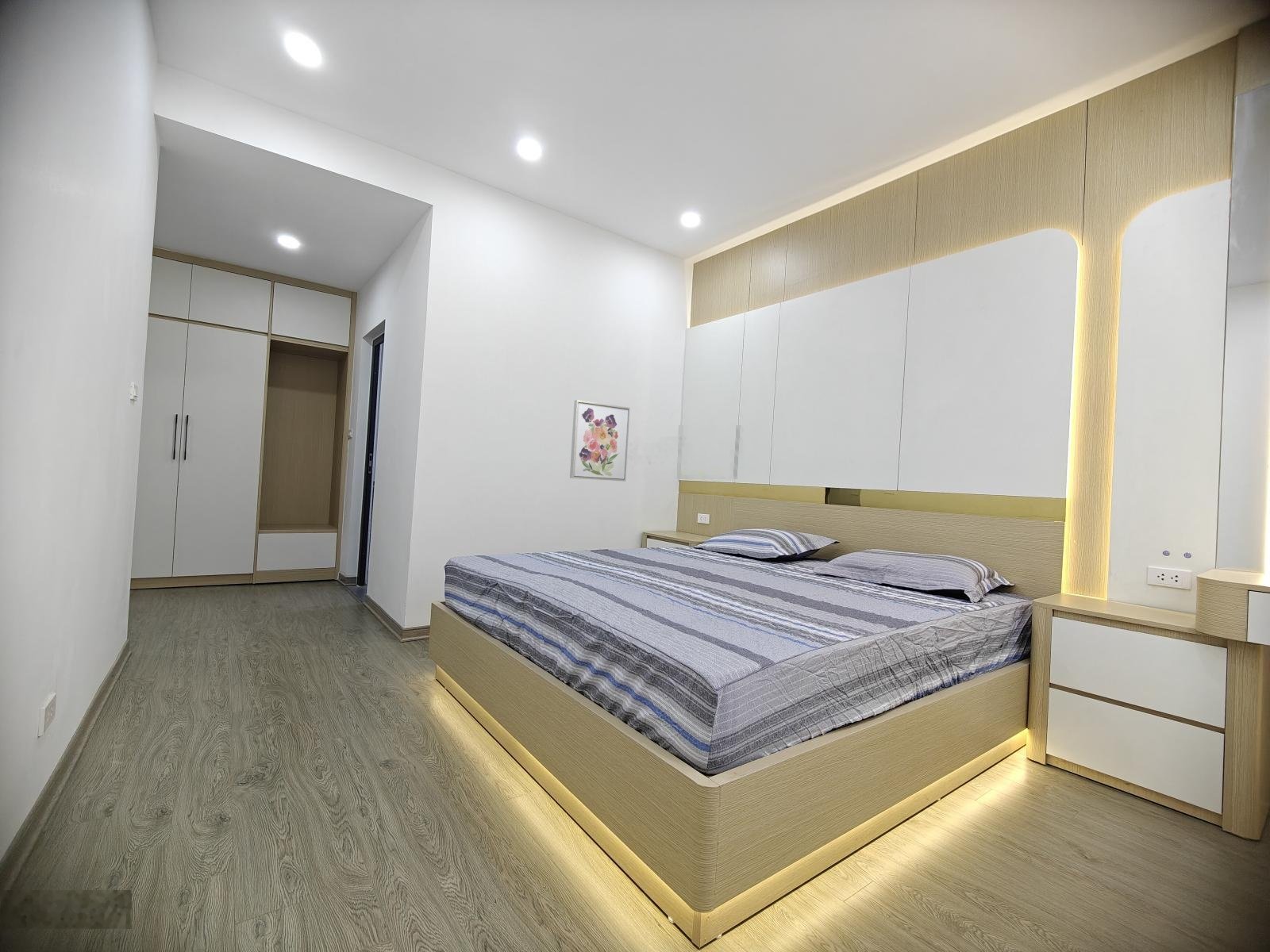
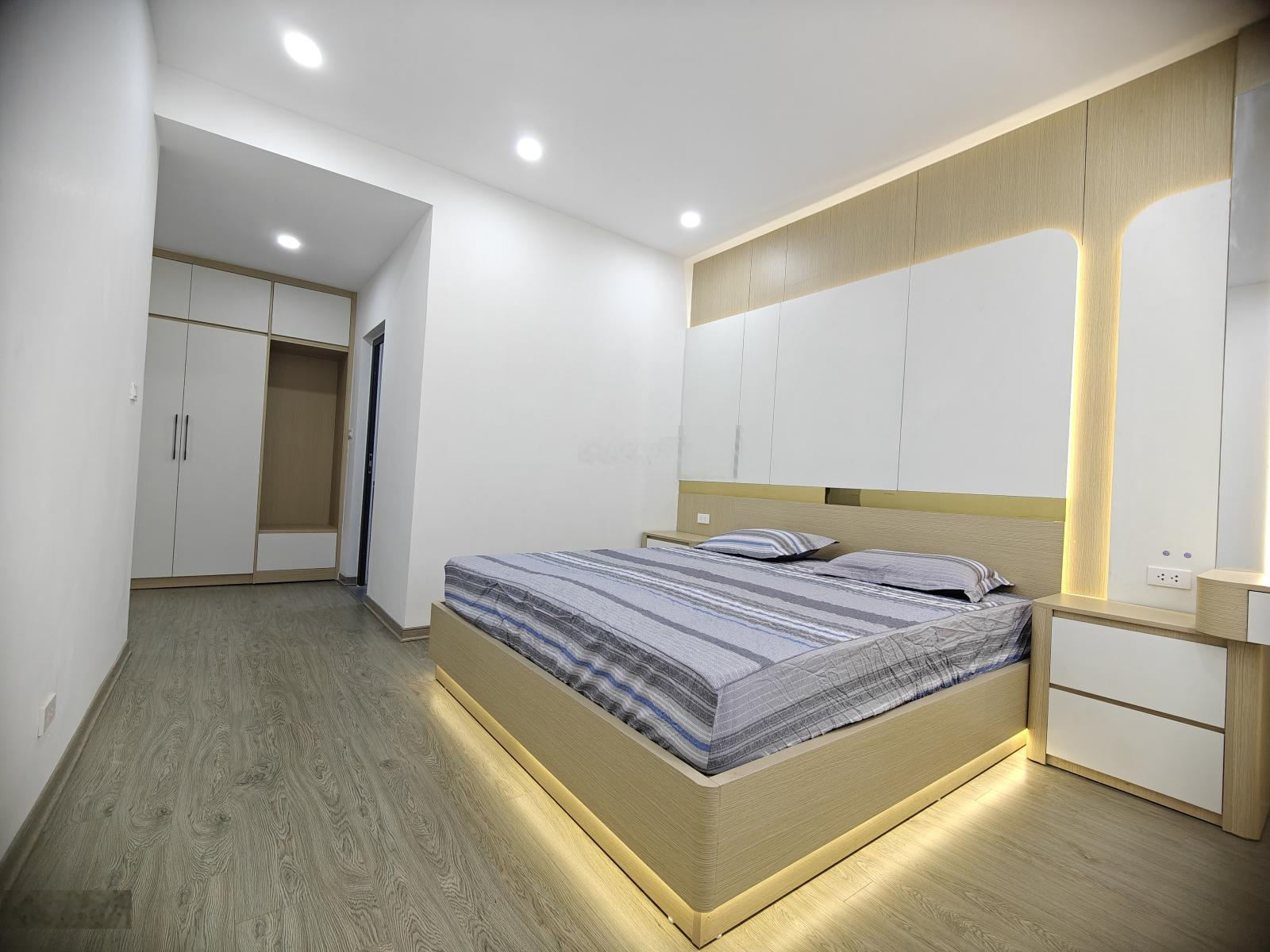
- wall art (600, 441)
